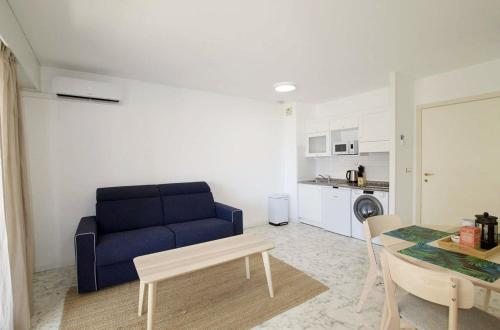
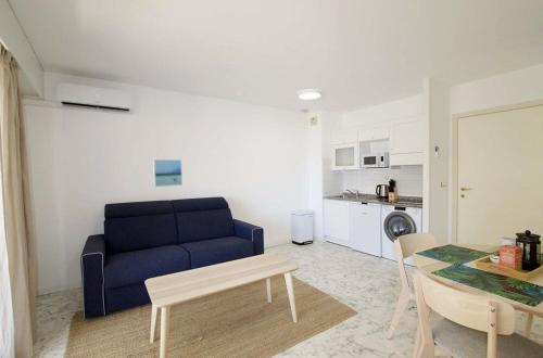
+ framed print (167, 172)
